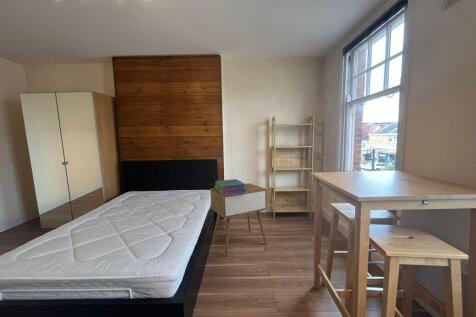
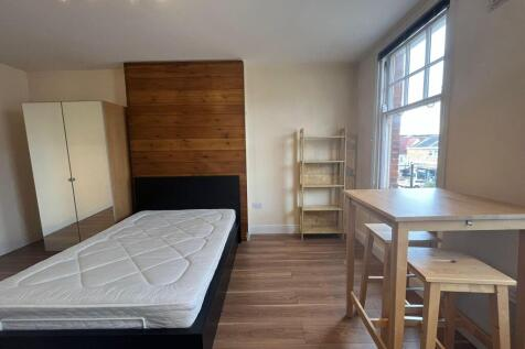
- nightstand (237, 215)
- stack of books (230, 186)
